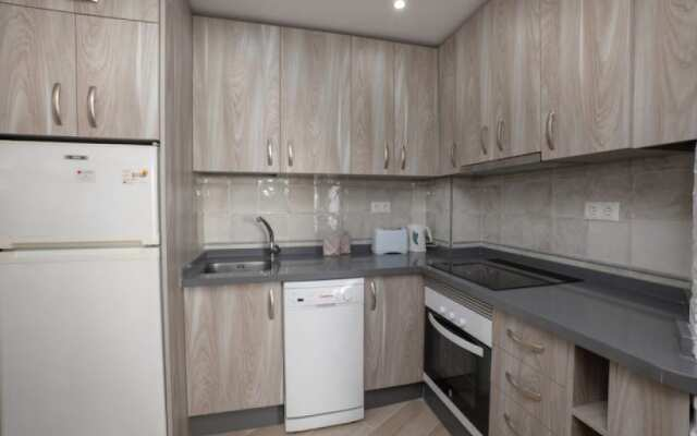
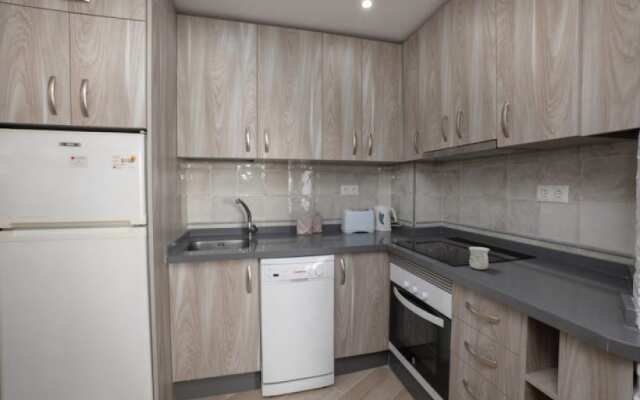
+ mug (480, 259)
